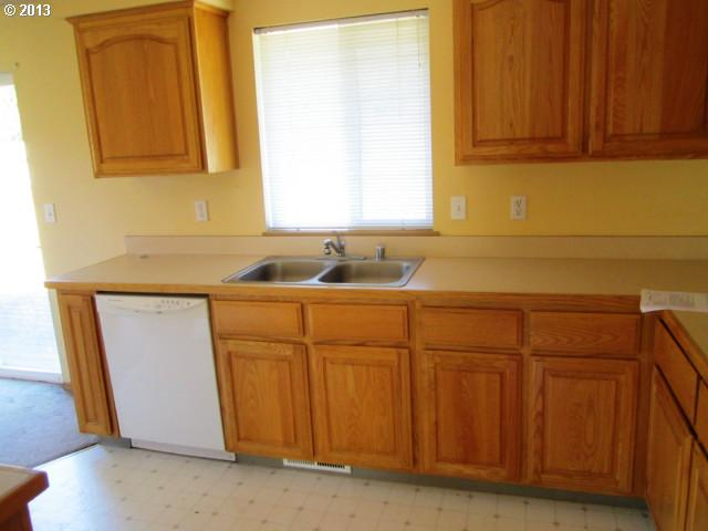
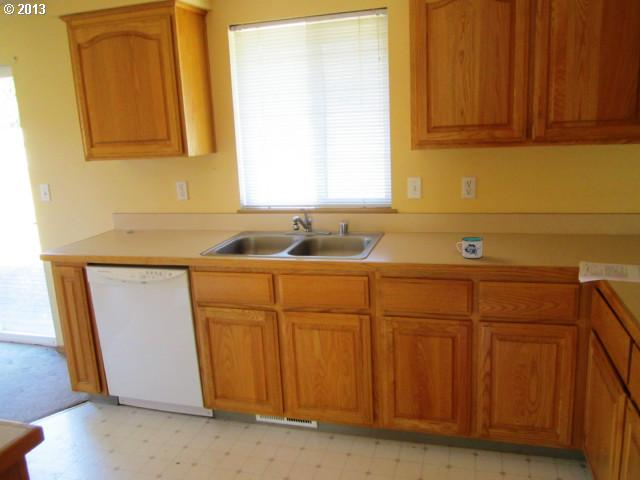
+ mug (469, 247)
